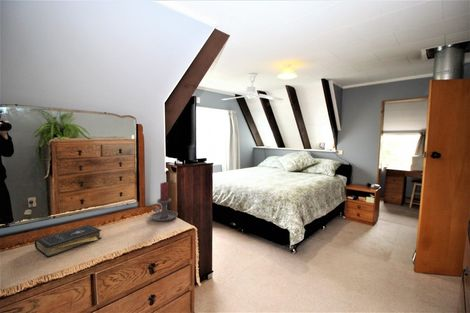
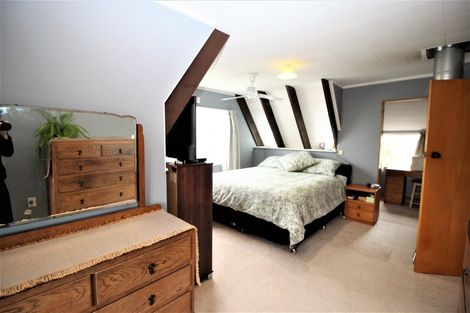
- candle holder (162, 199)
- book (71, 239)
